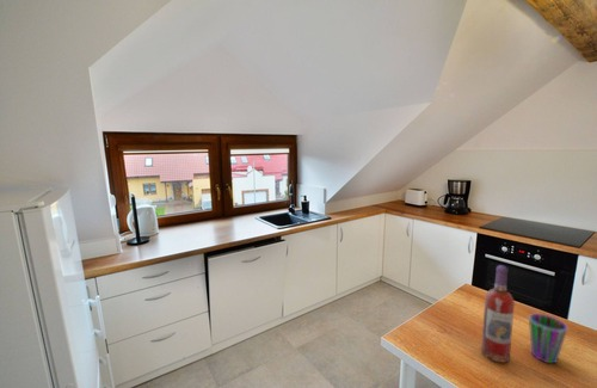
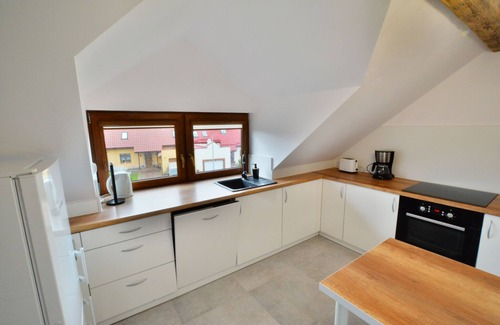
- wine bottle (498, 312)
- cup (546, 339)
